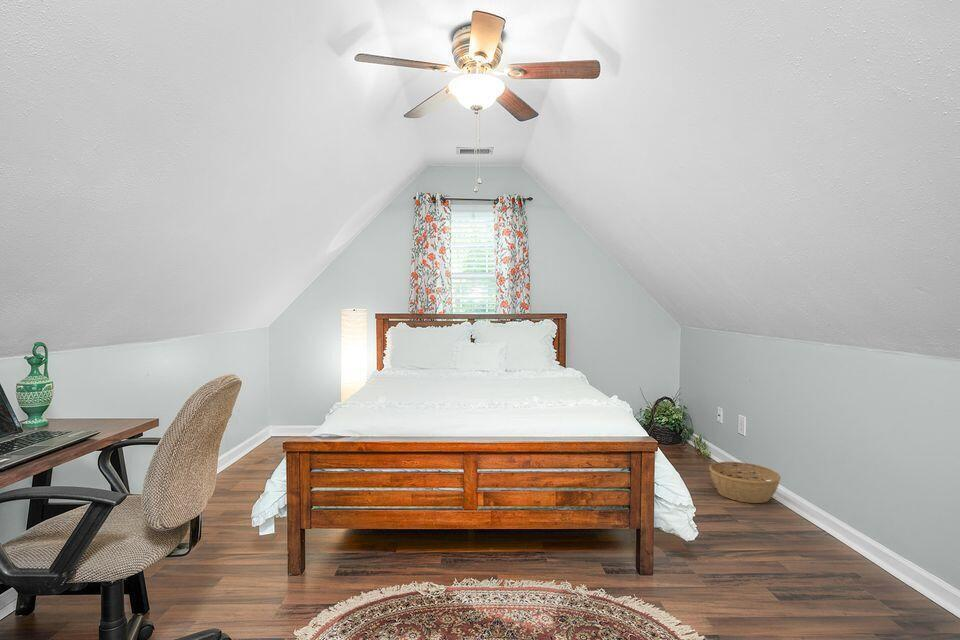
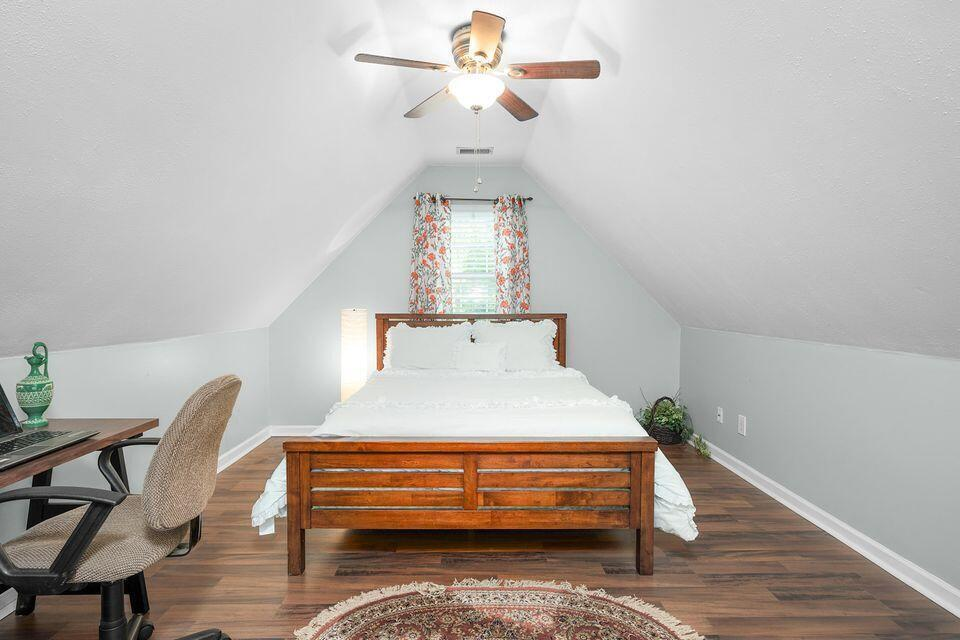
- basket (743, 482)
